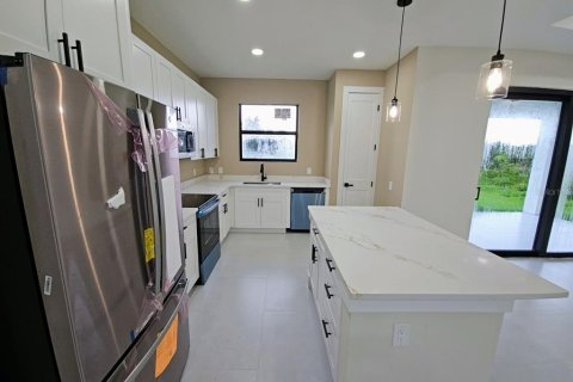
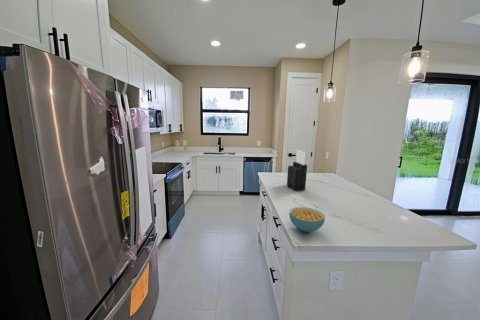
+ knife block (295, 169)
+ cereal bowl (306, 221)
